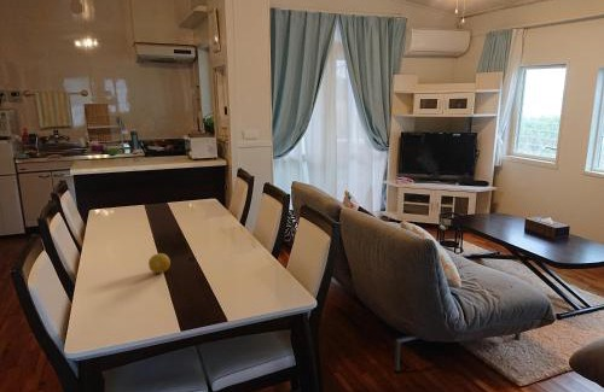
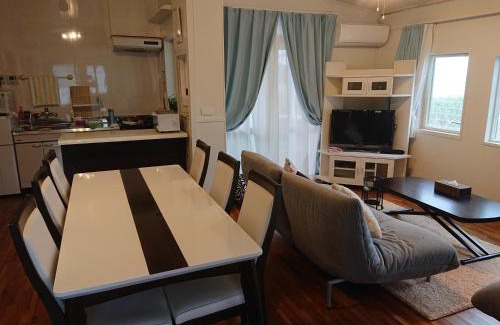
- fruit (158, 263)
